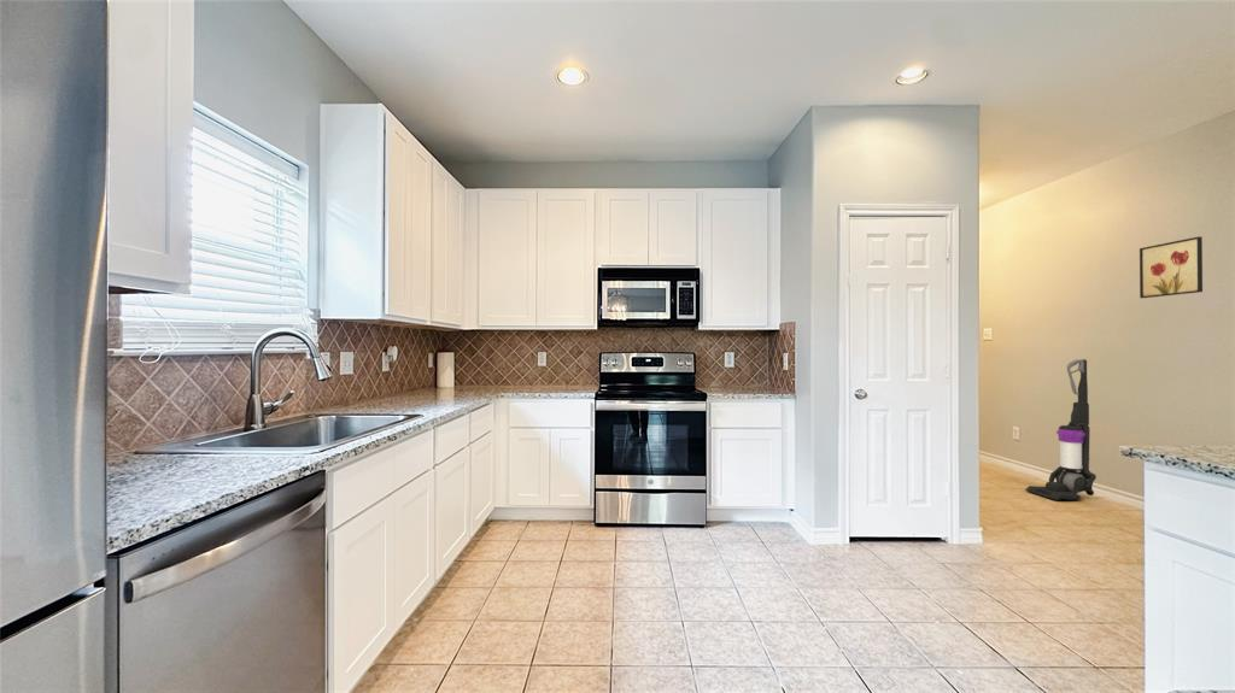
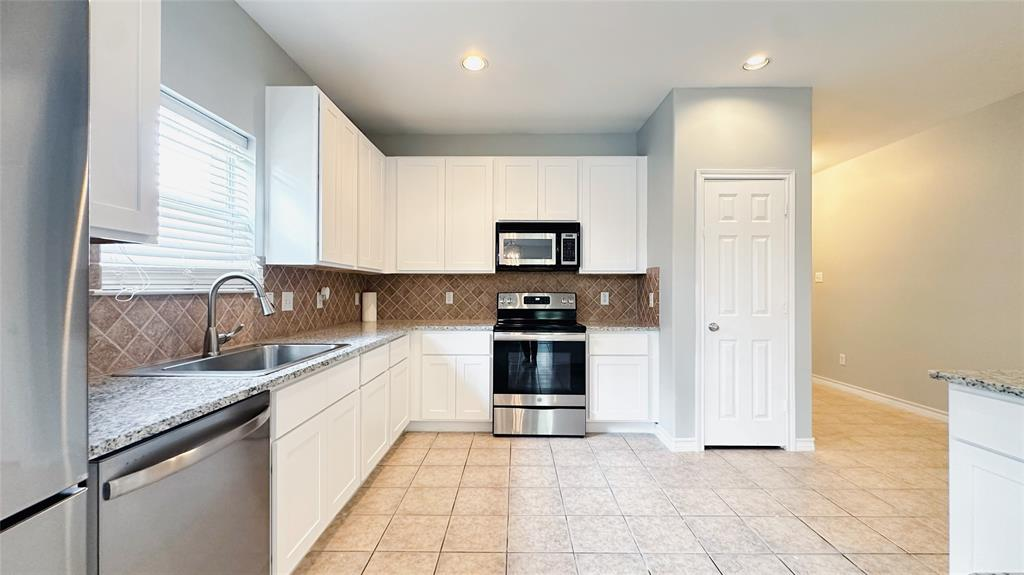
- vacuum cleaner (1065, 427)
- wall art (1170, 269)
